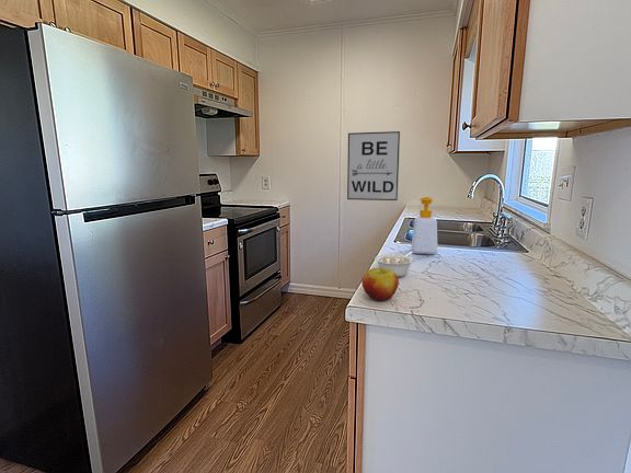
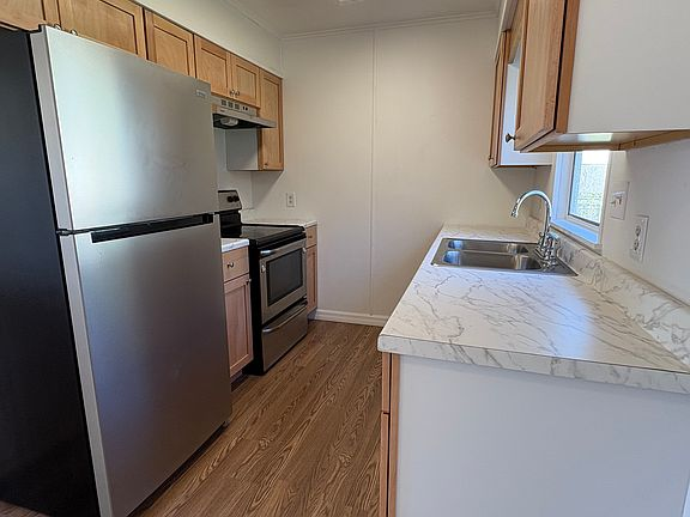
- wall art (372, 166)
- legume (393, 264)
- apple (379, 284)
- soap bottle (424, 223)
